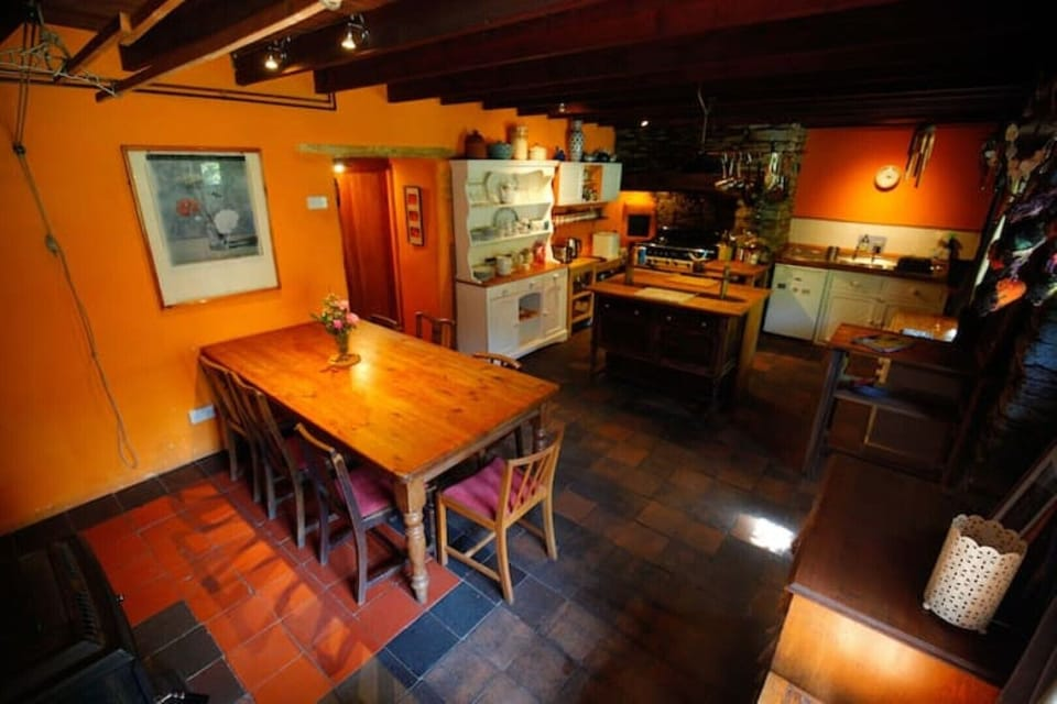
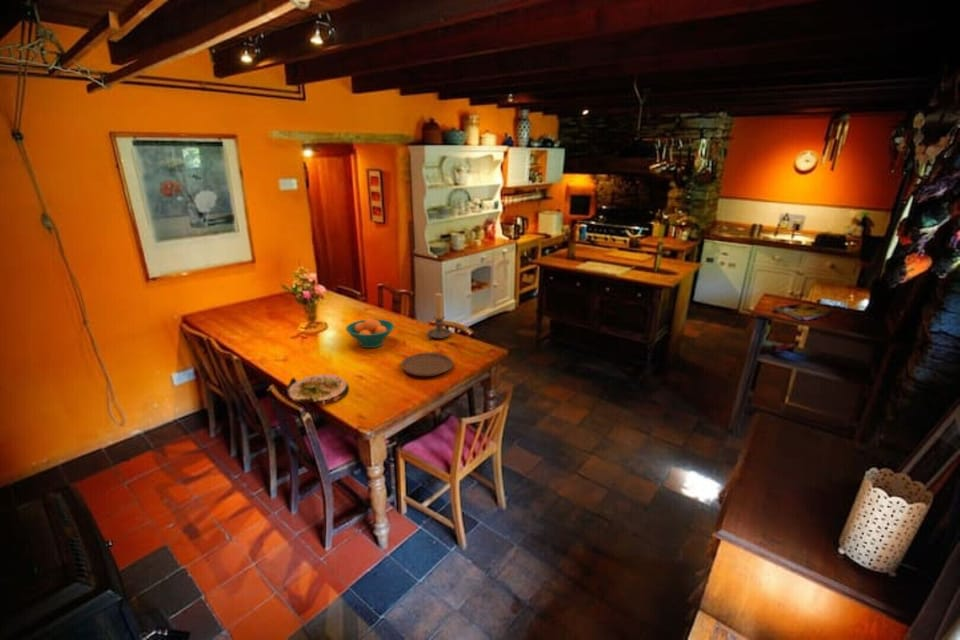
+ plate (427, 364)
+ candle holder (437, 315)
+ fruit bowl (370, 331)
+ salad plate (318, 386)
